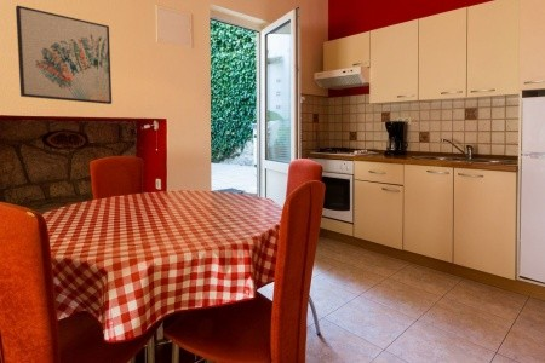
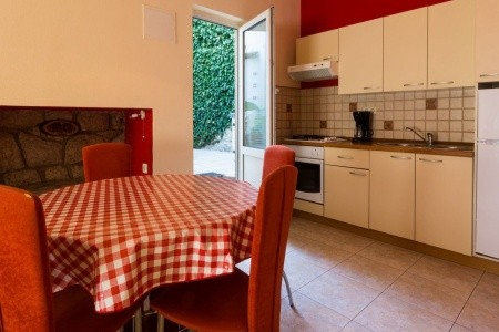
- wall art (67, 58)
